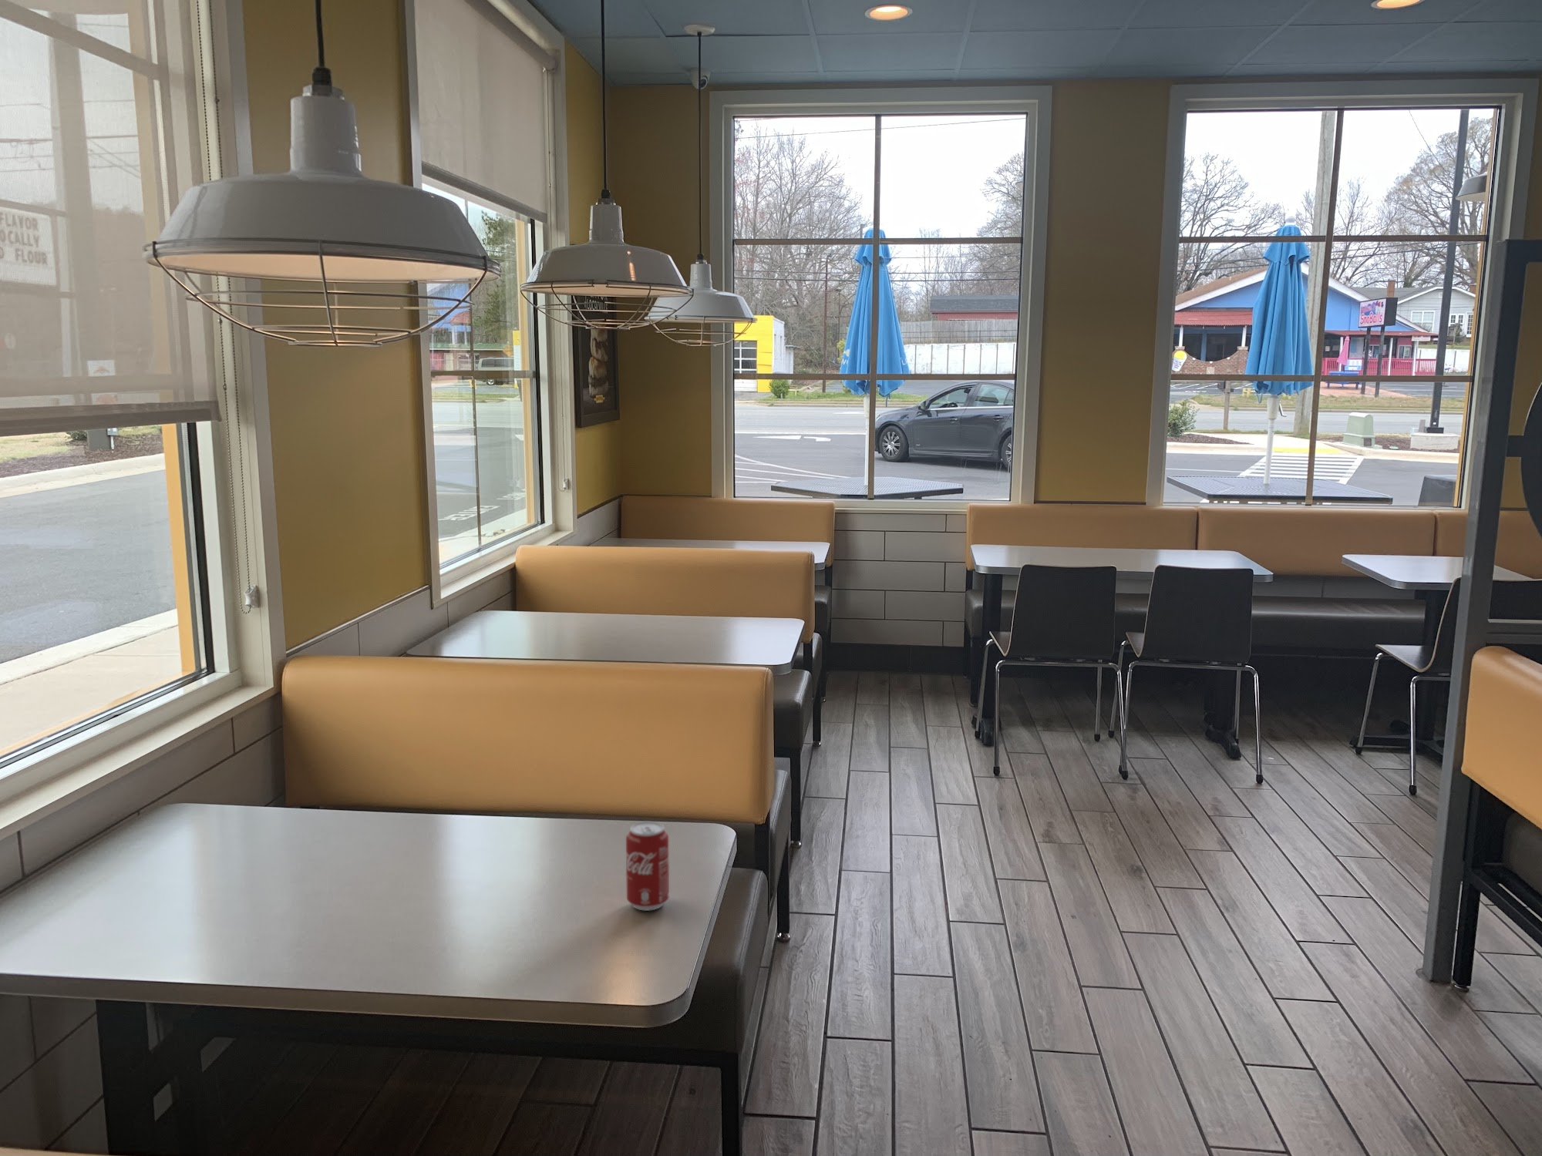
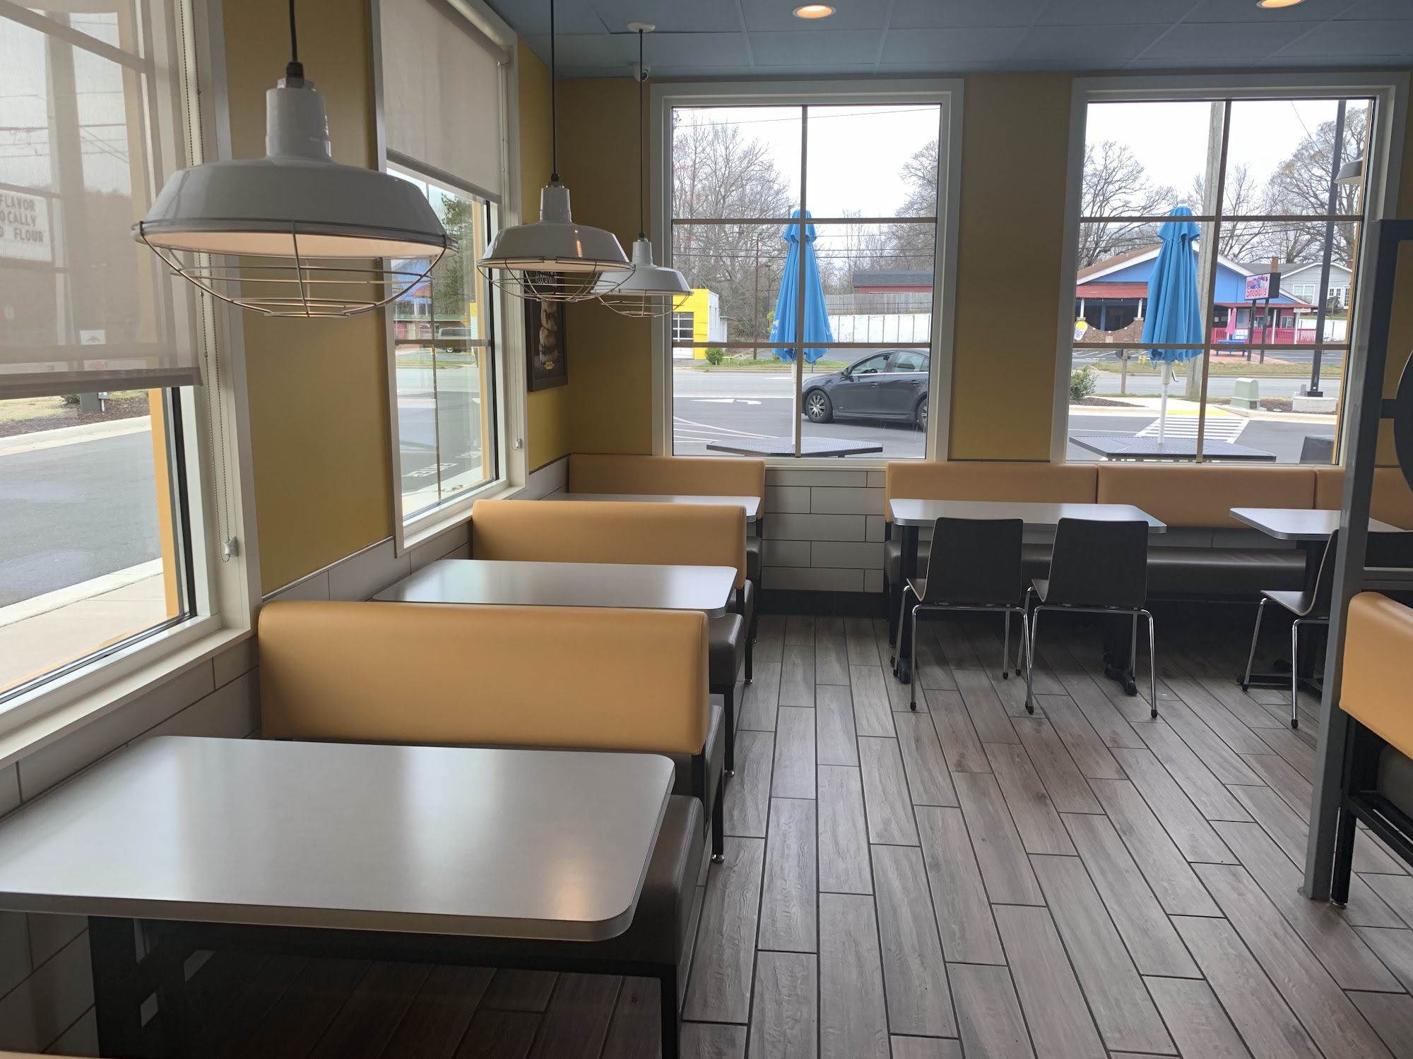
- beverage can (647, 866)
